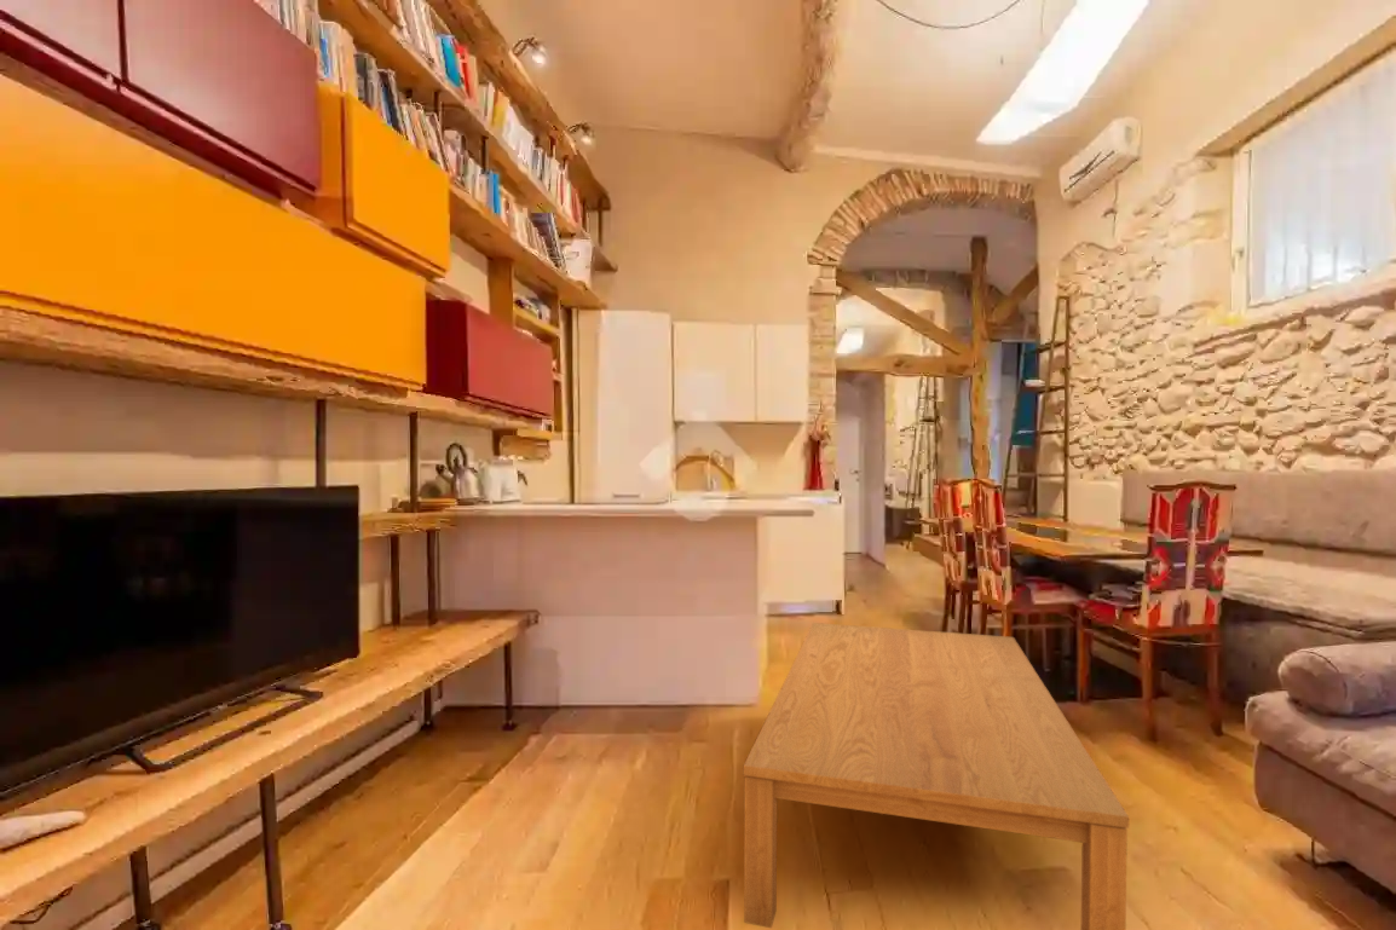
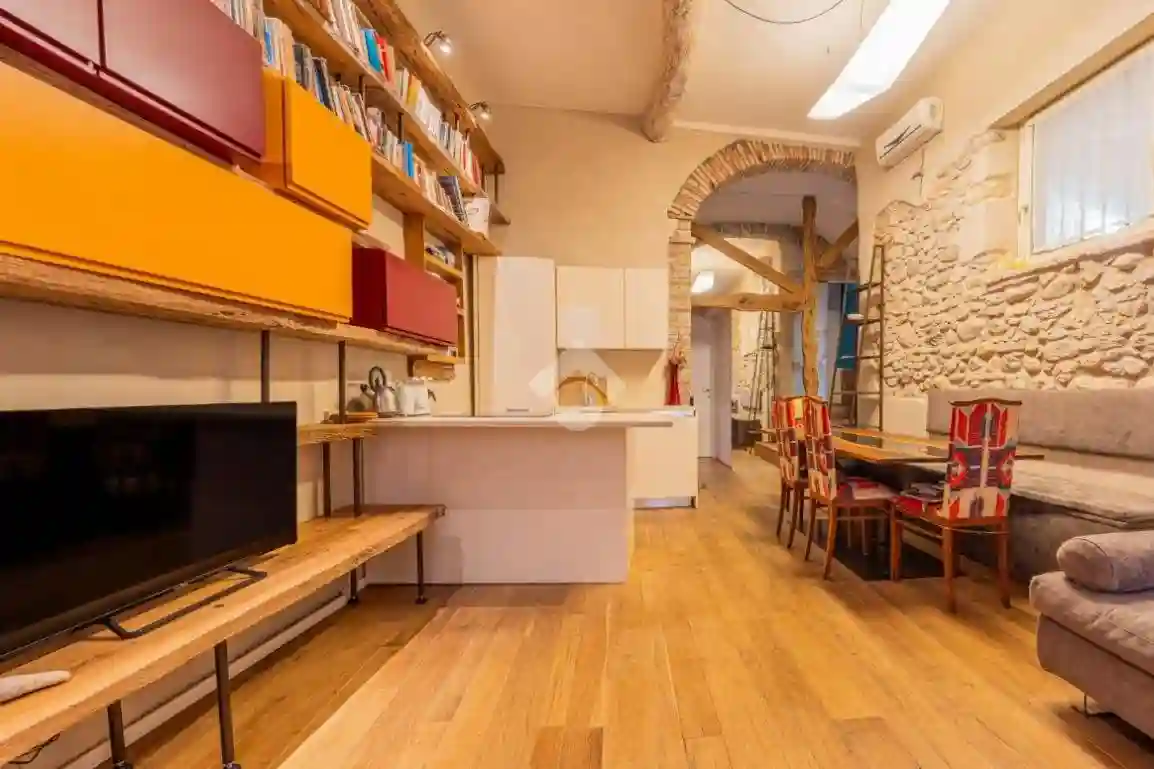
- coffee table (912, 743)
